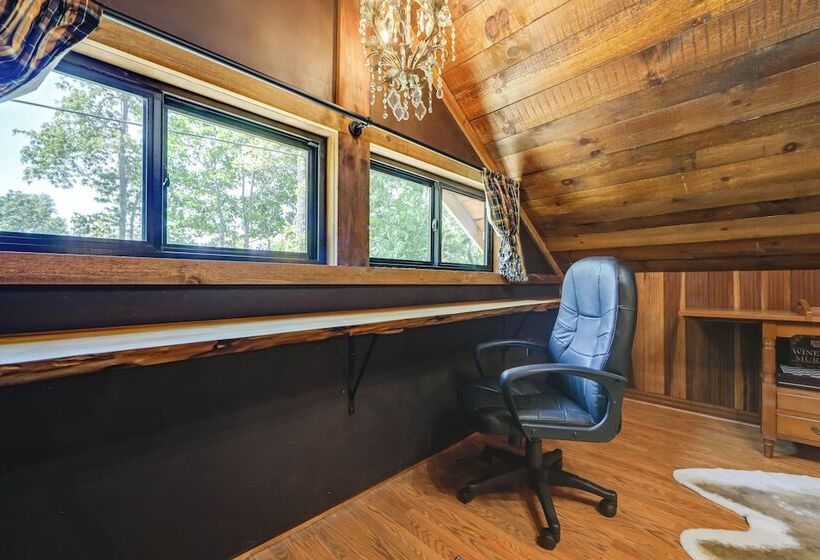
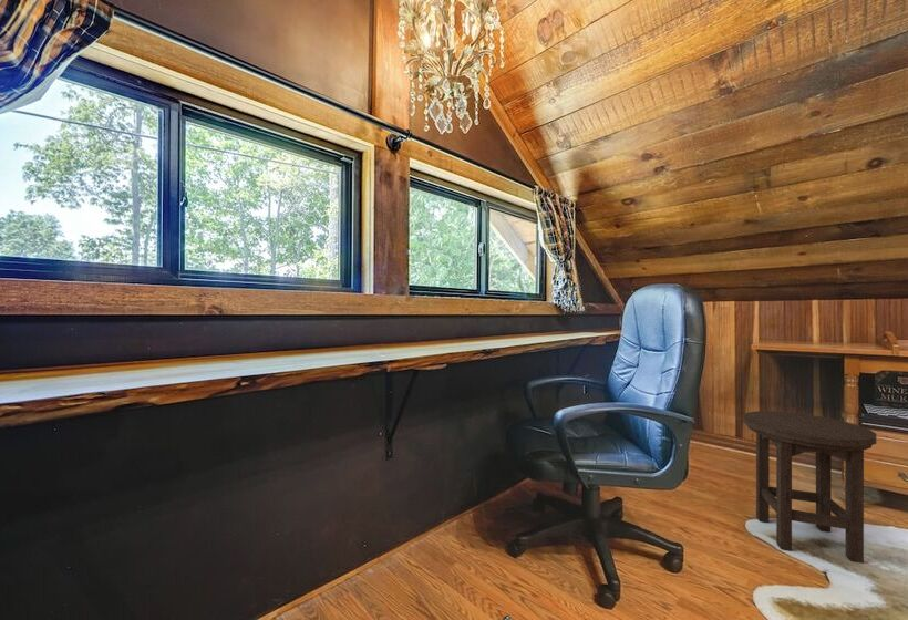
+ stool (802, 490)
